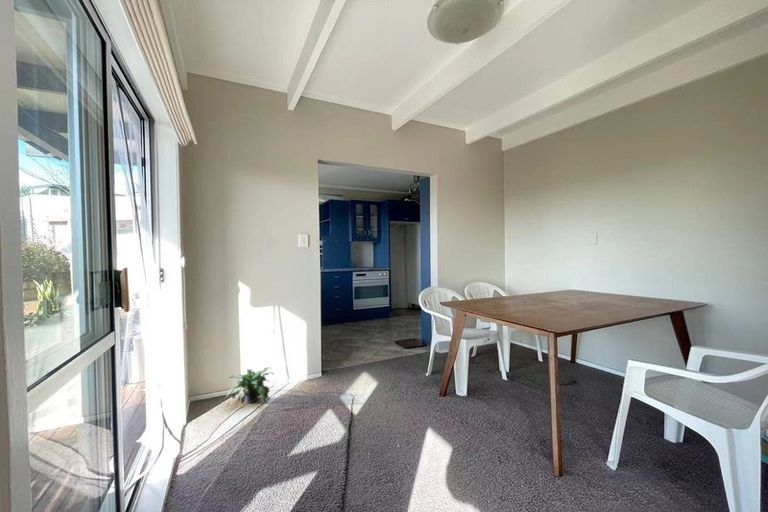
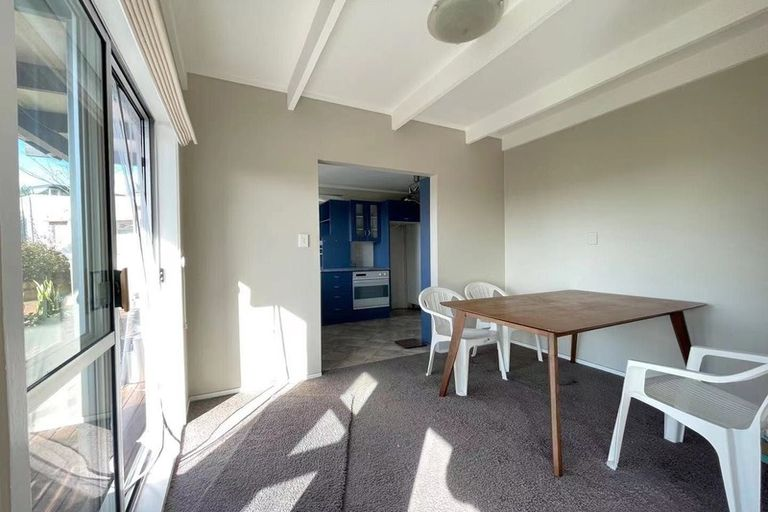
- potted plant (250, 384)
